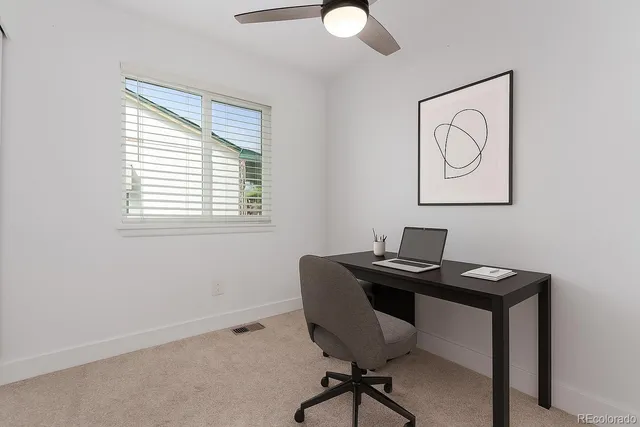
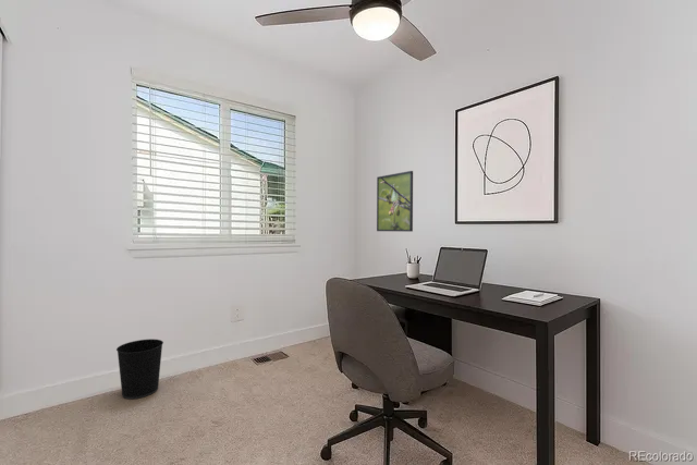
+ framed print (393, 203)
+ wastebasket (140, 368)
